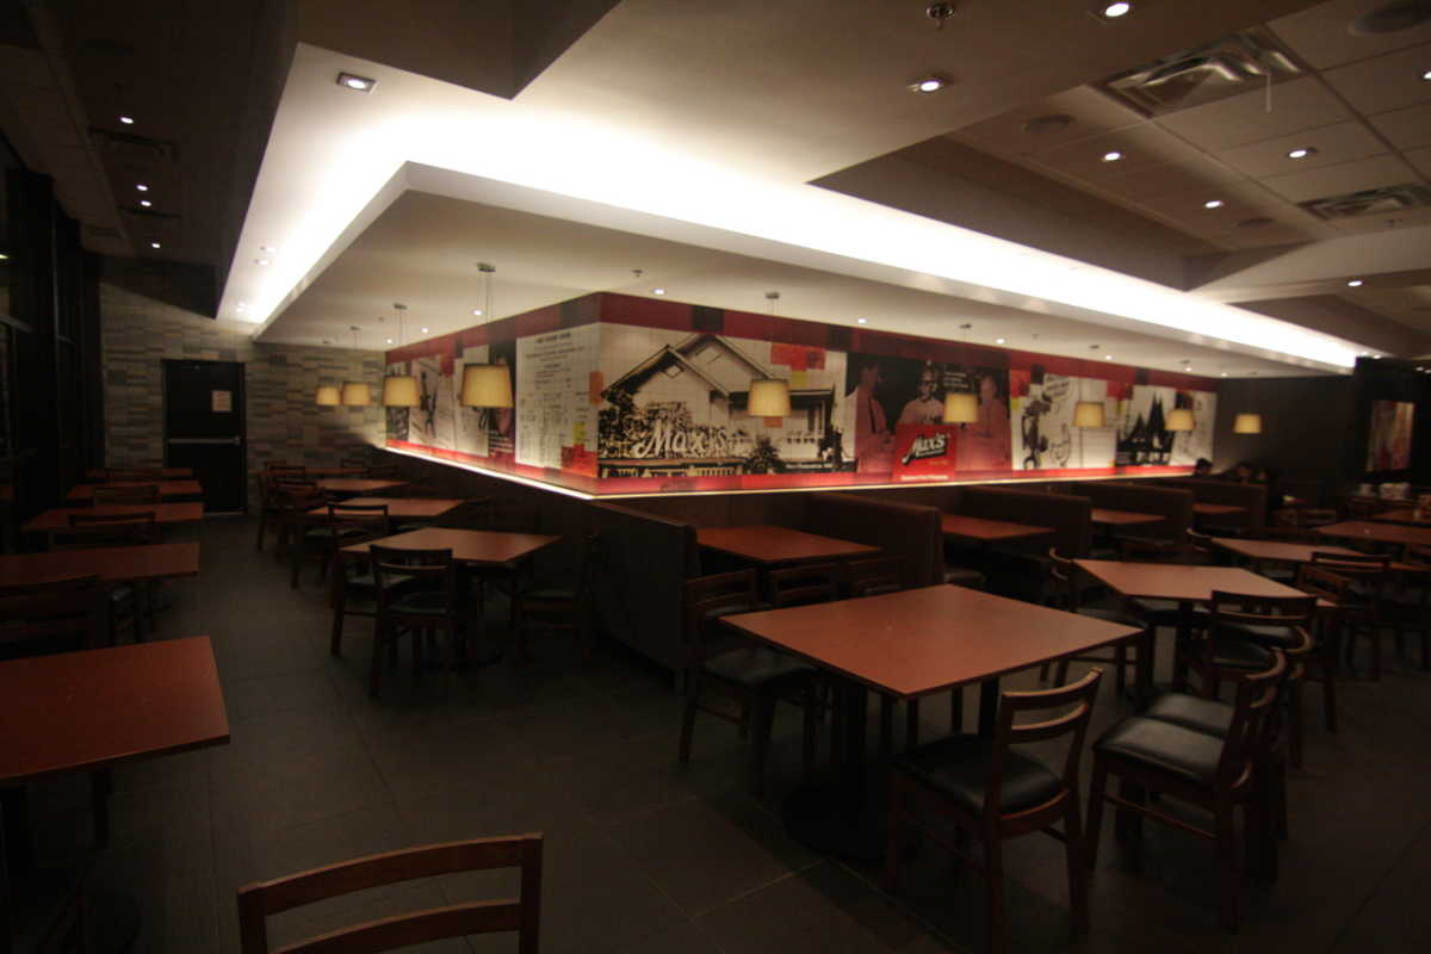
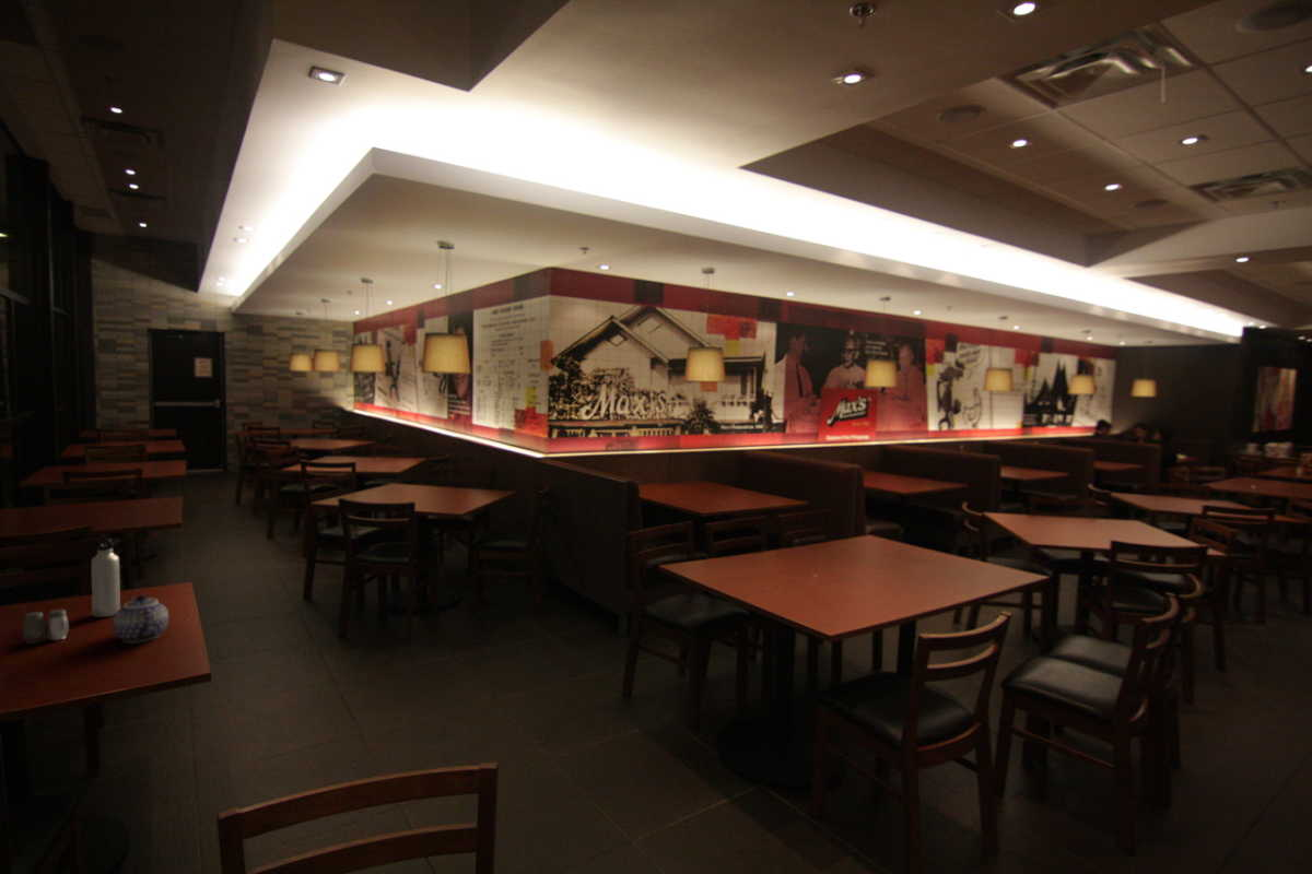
+ salt and pepper shaker (45, 625)
+ water bottle (105, 576)
+ teapot (141, 616)
